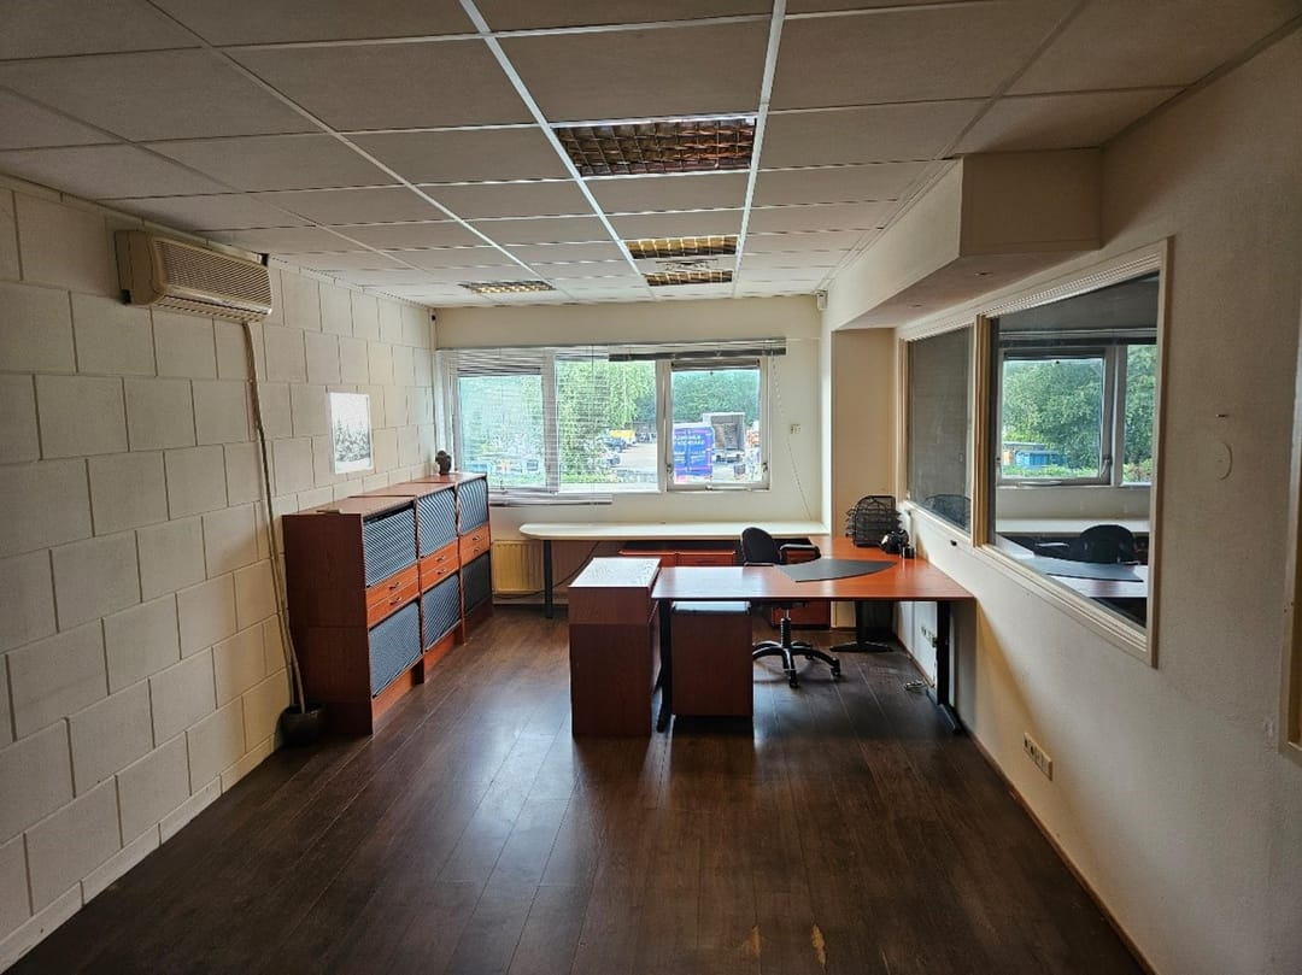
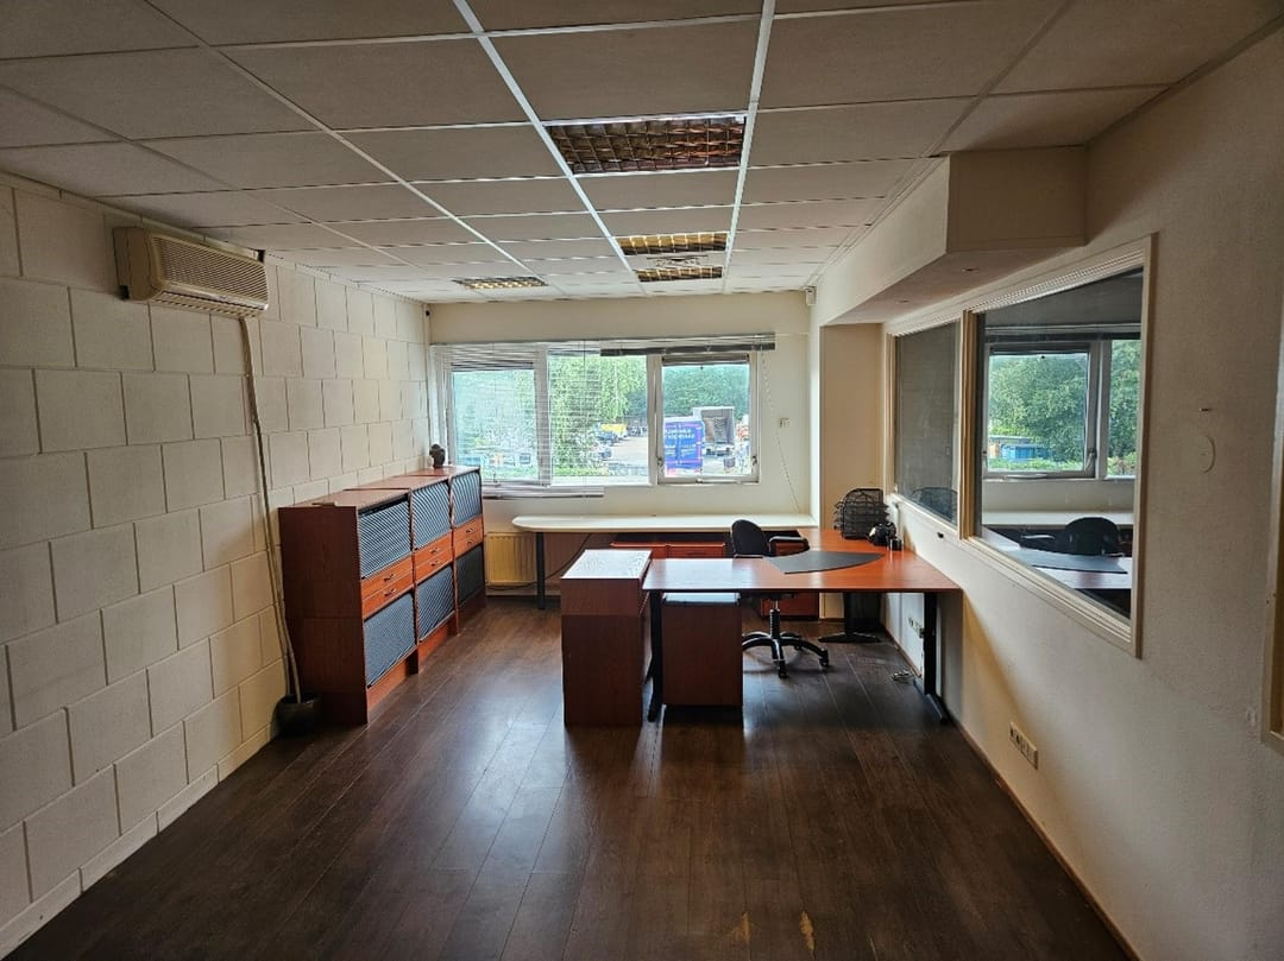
- wall art (350, 433)
